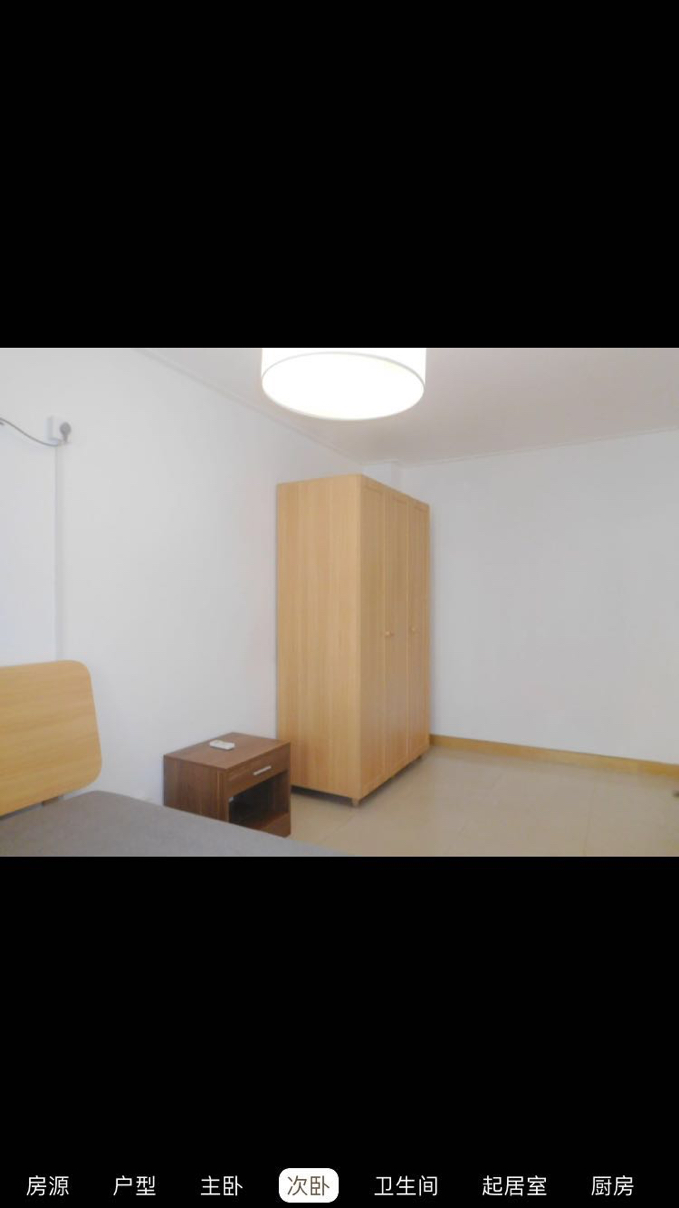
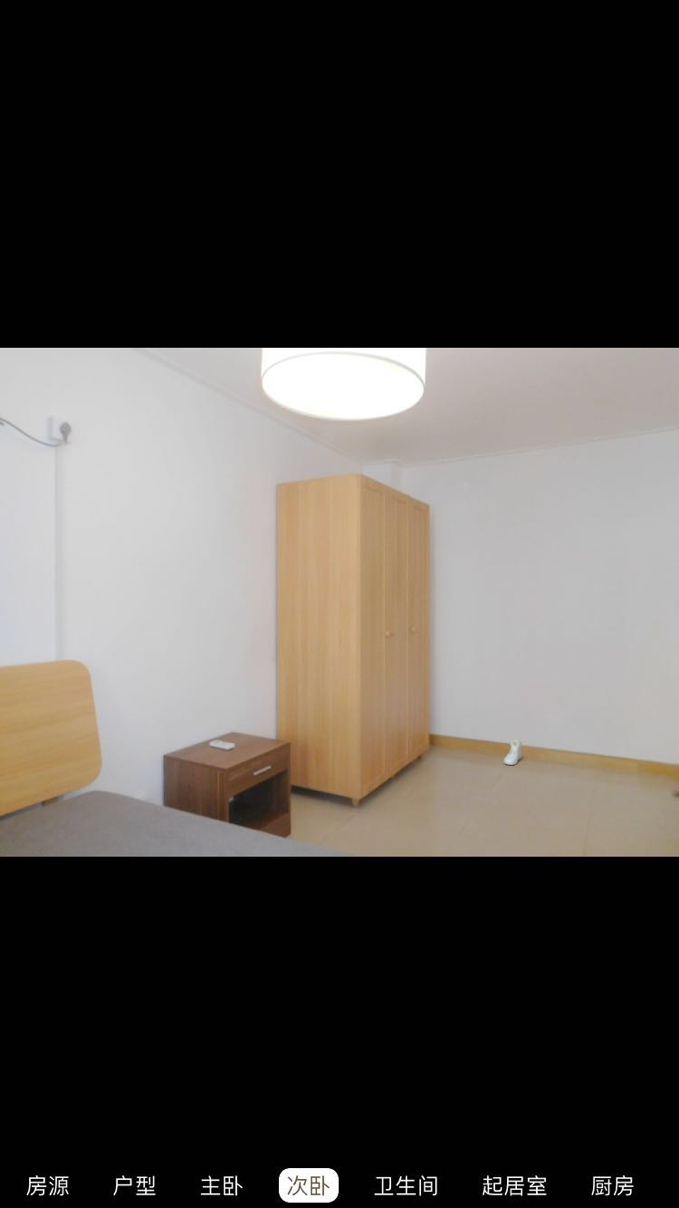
+ sneaker (512, 750)
